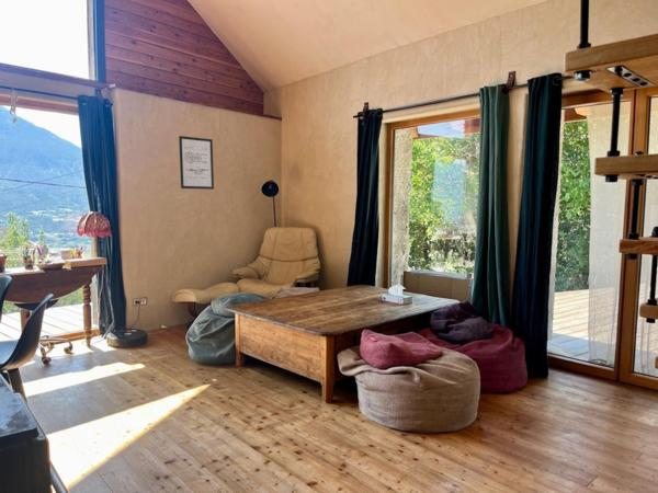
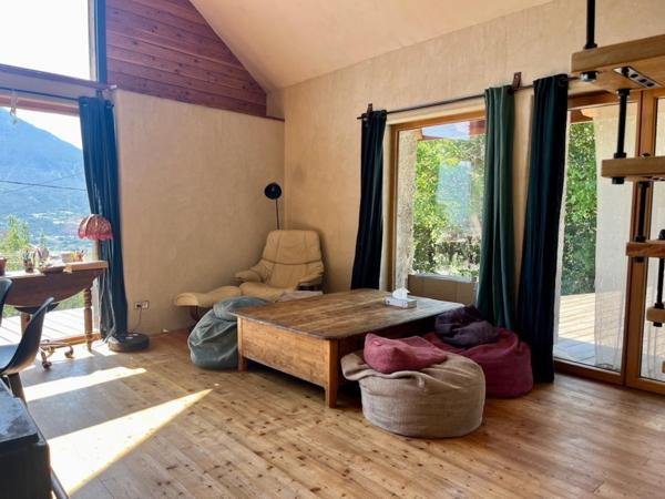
- wall art (196, 163)
